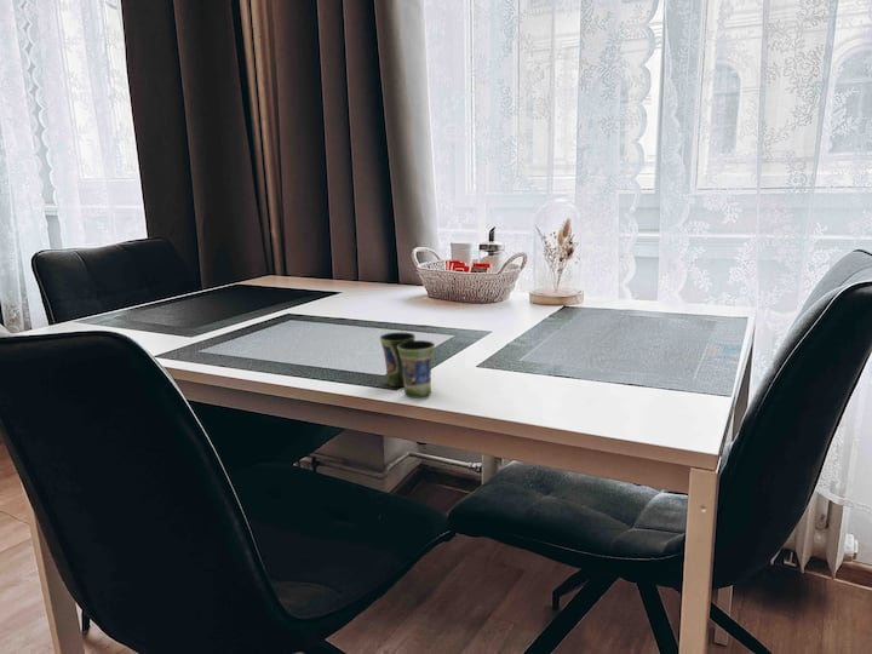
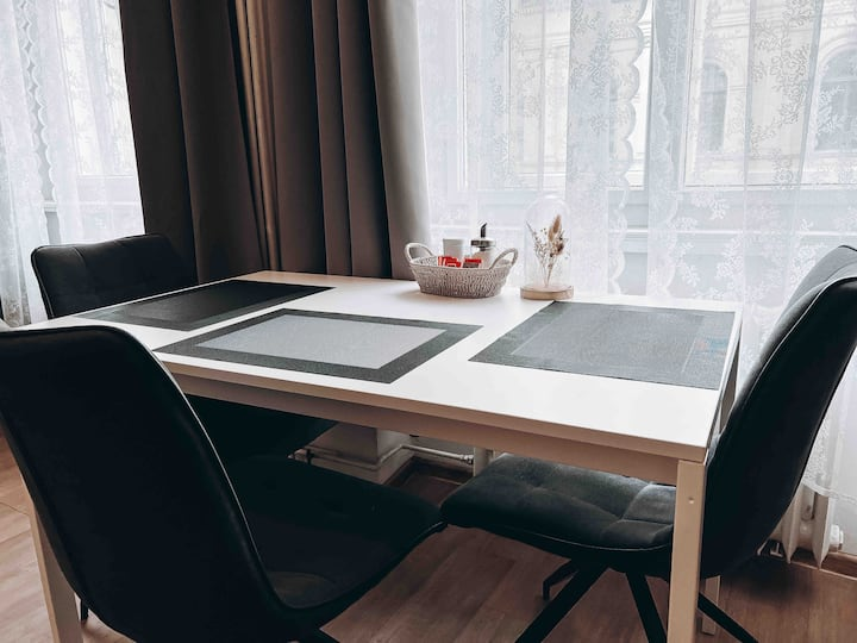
- cup (407, 365)
